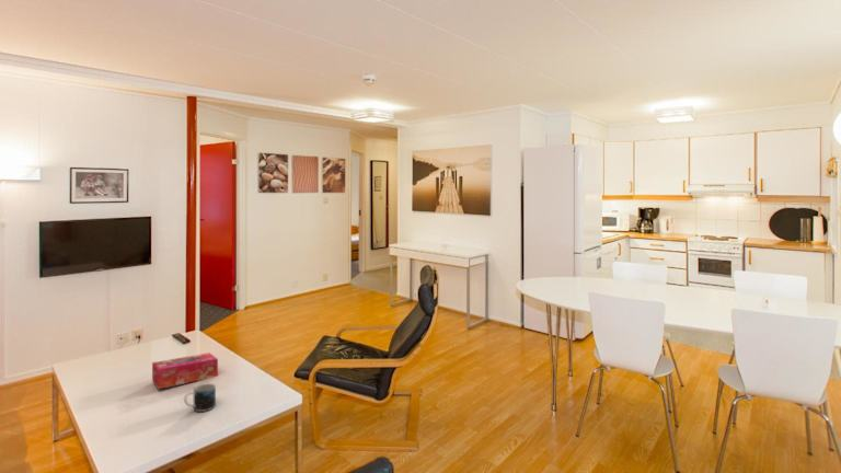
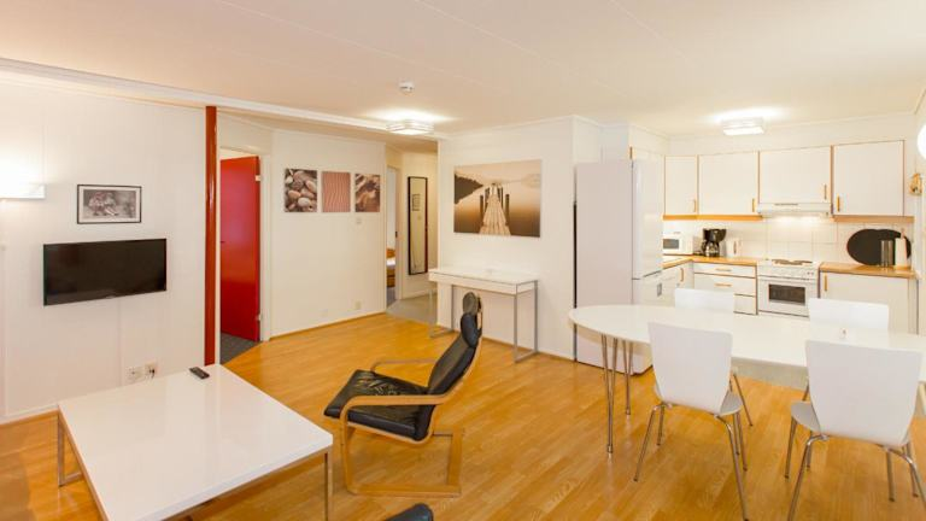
- mug (199, 399)
- tissue box (185, 369)
